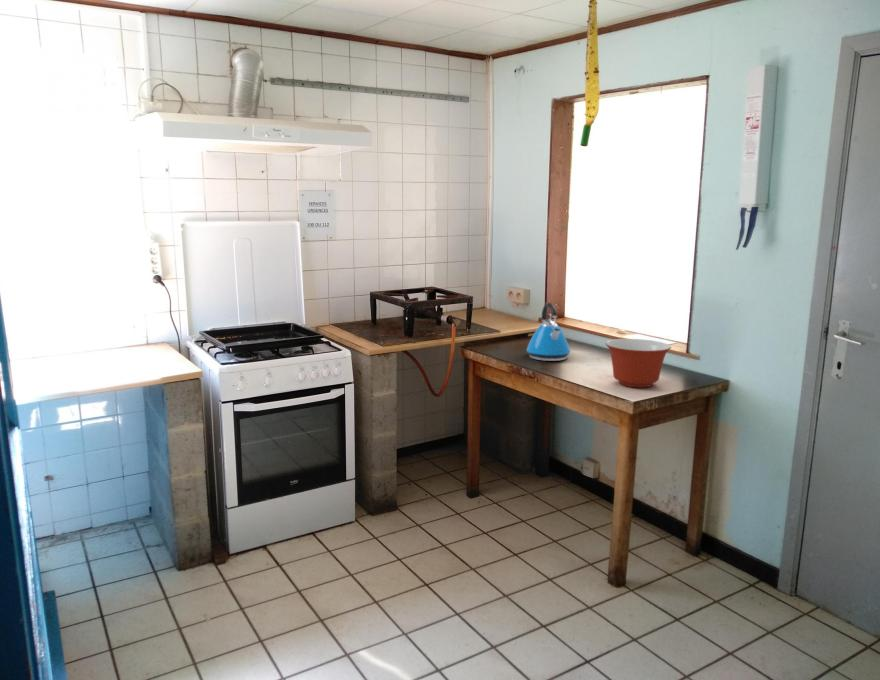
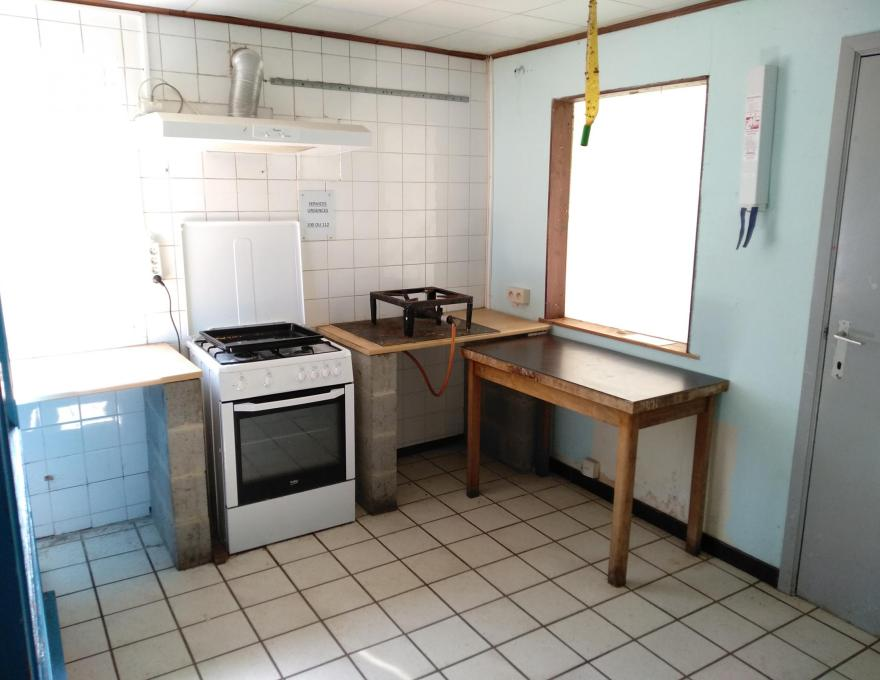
- mixing bowl (636, 364)
- kettle (548, 329)
